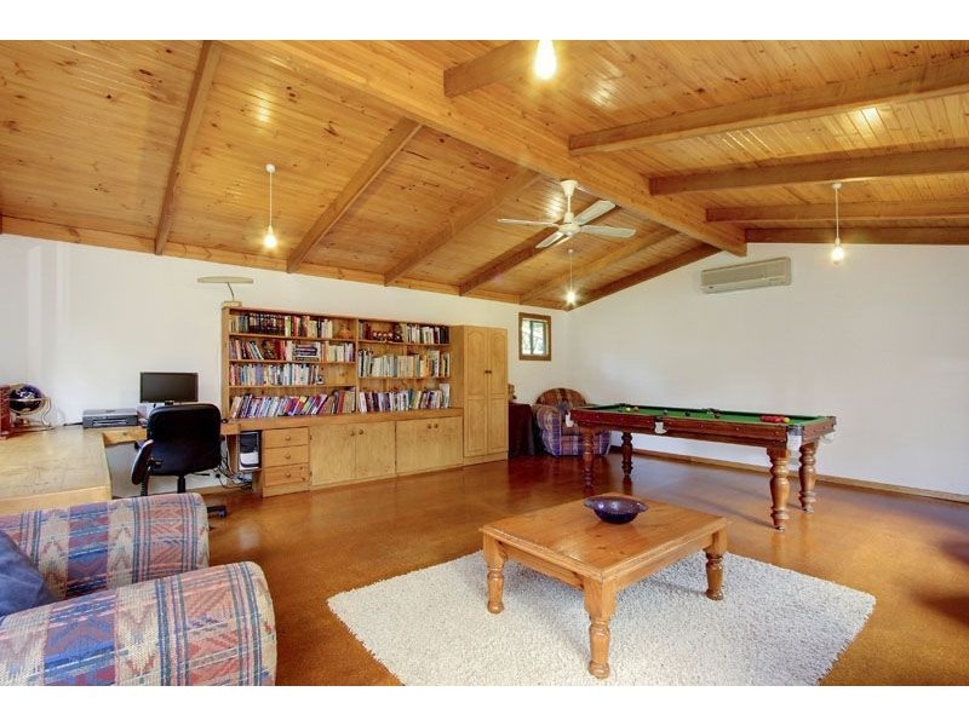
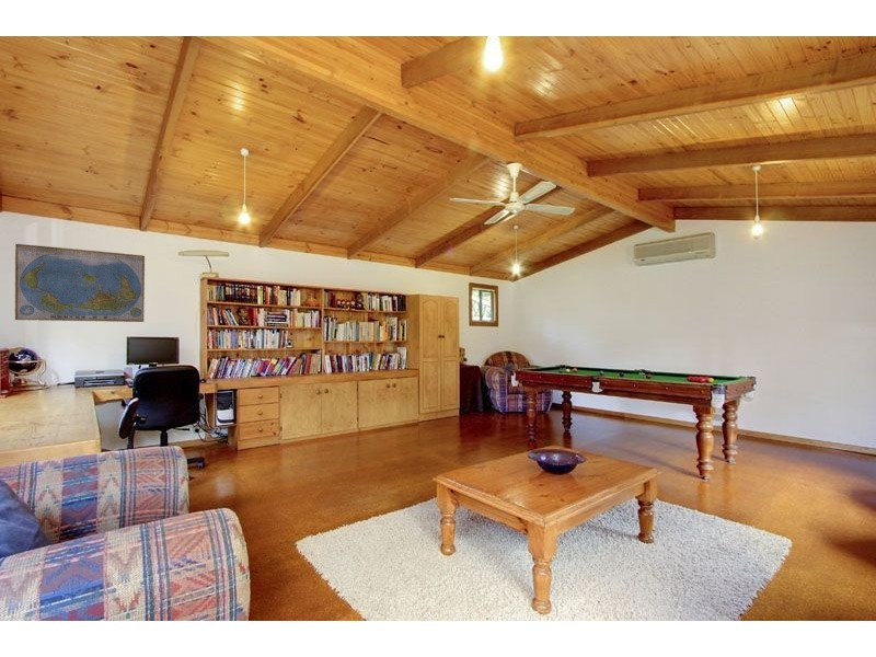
+ world map (84, 285)
